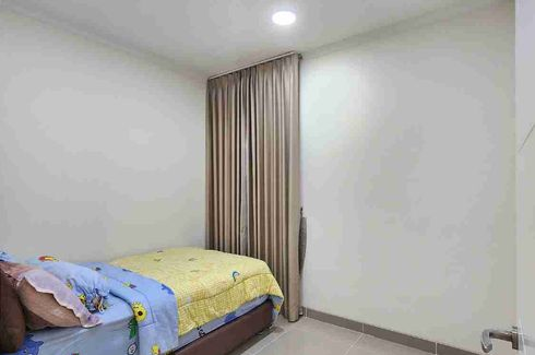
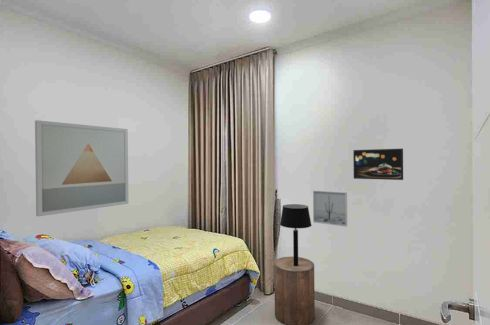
+ wall art (87, 167)
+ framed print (377, 164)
+ wall art (329, 207)
+ table lamp (295, 235)
+ stool (294, 289)
